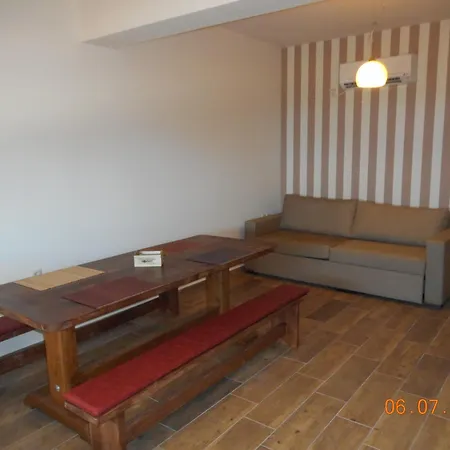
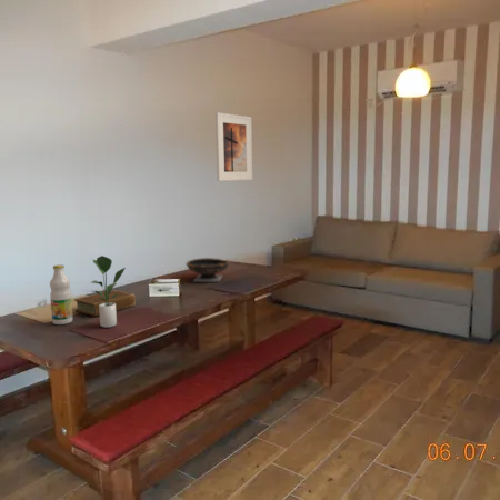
+ potted plant (108, 289)
+ bowl (208, 270)
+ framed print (234, 148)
+ bottle (60, 293)
+ book (104, 301)
